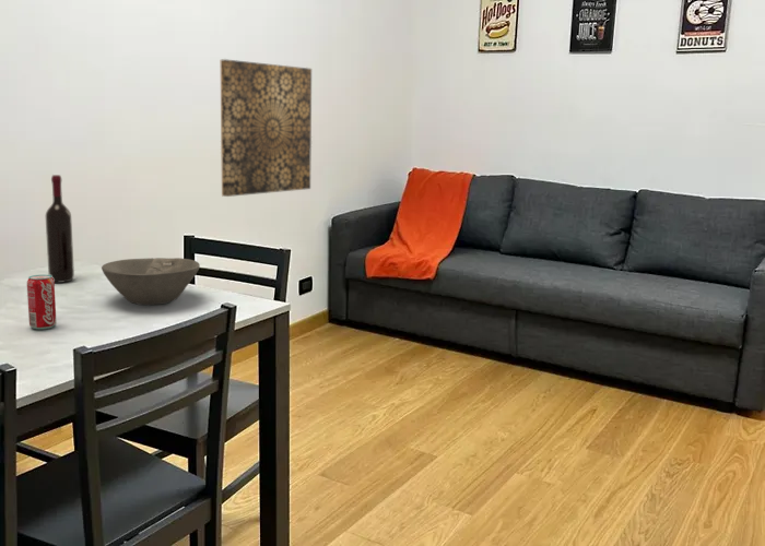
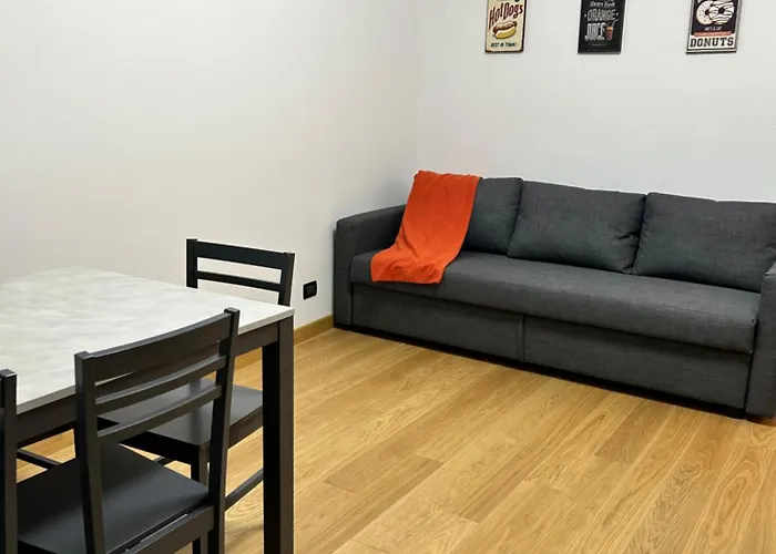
- beverage can (42, 301)
- bowl (151, 282)
- wine bottle (59, 228)
- wall art (269, 129)
